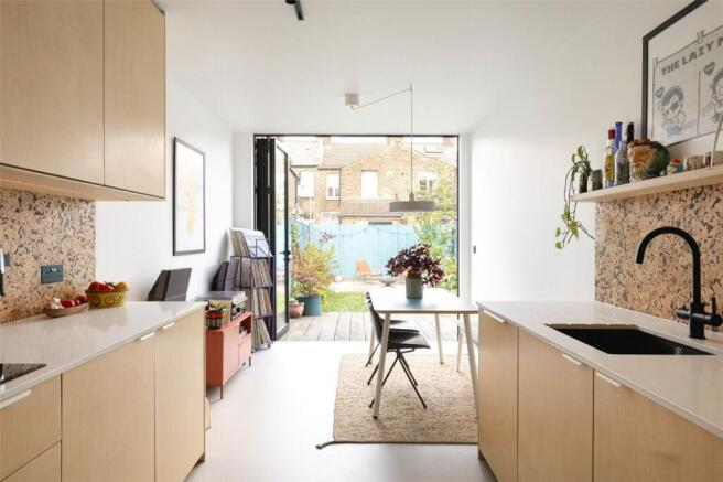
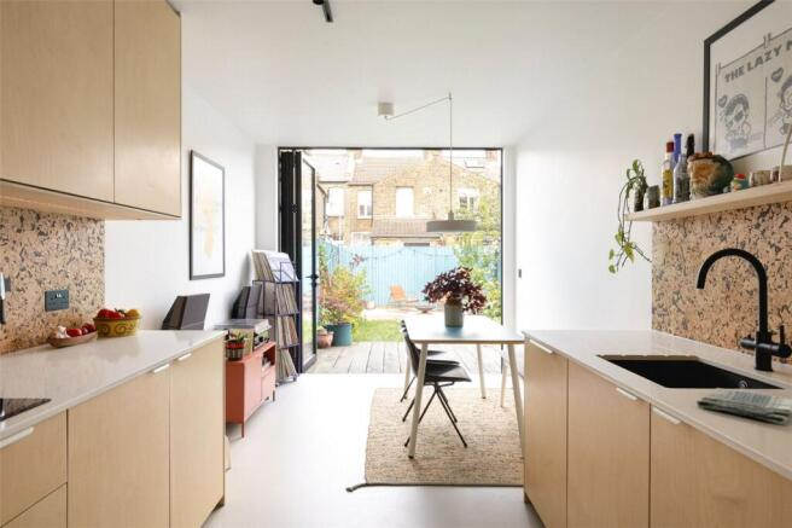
+ dish towel (747, 401)
